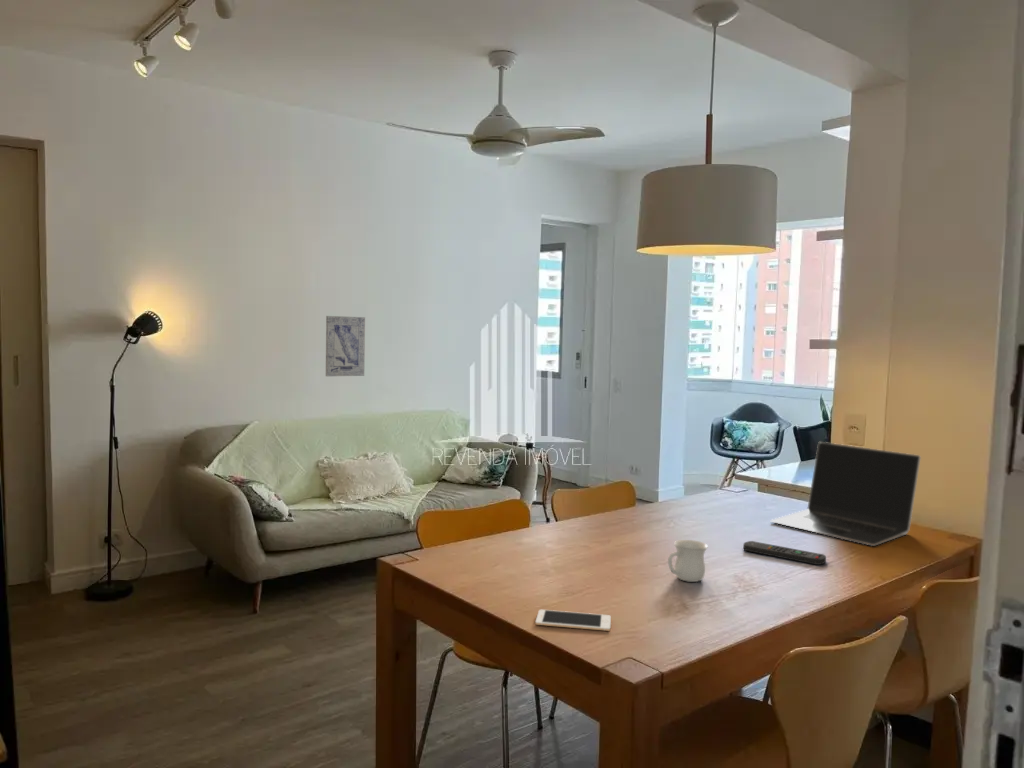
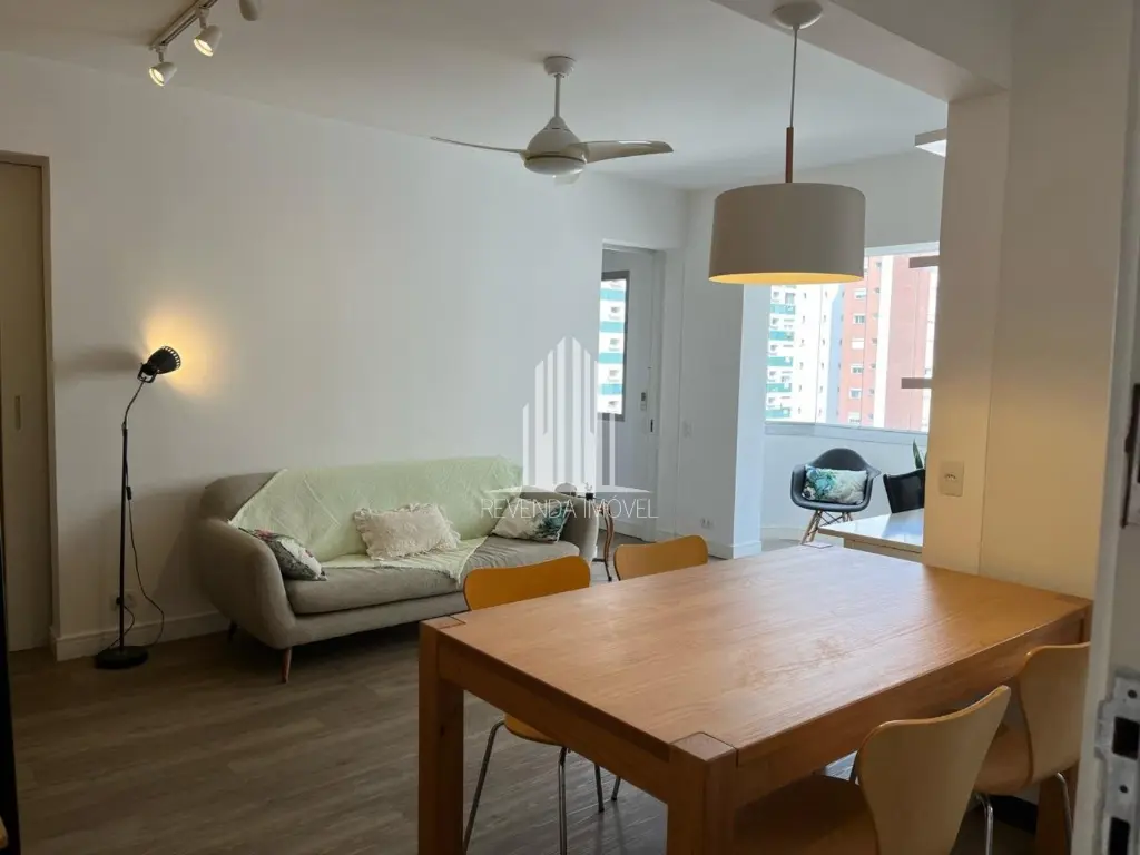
- wall art (345, 346)
- laptop (843, 489)
- cell phone (573, 620)
- remote control (783, 552)
- mug (685, 562)
